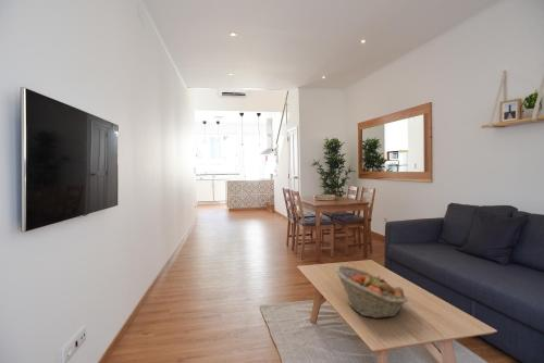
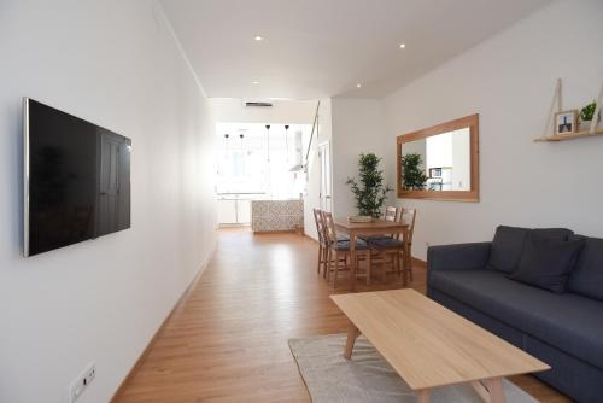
- fruit basket (369, 288)
